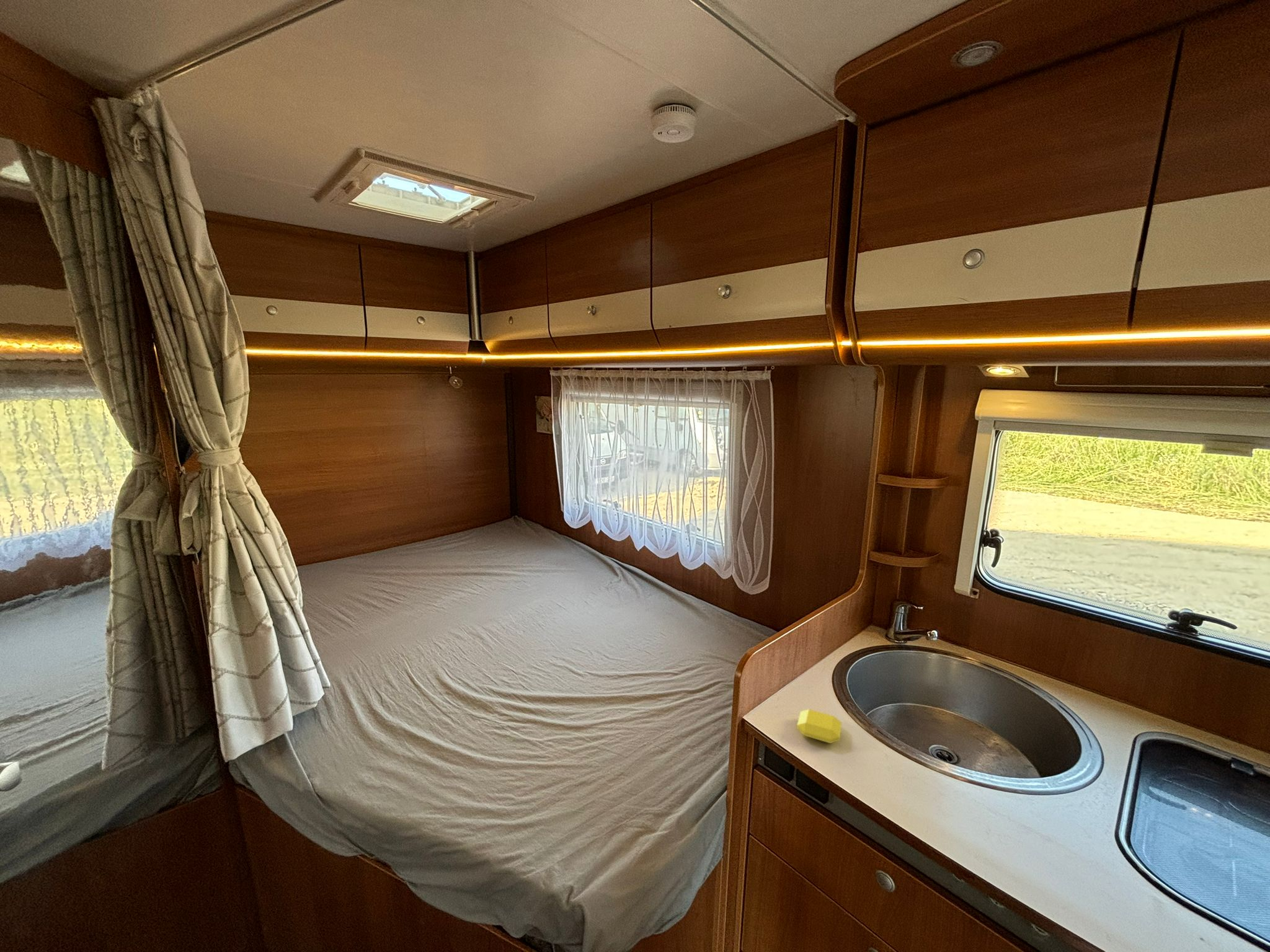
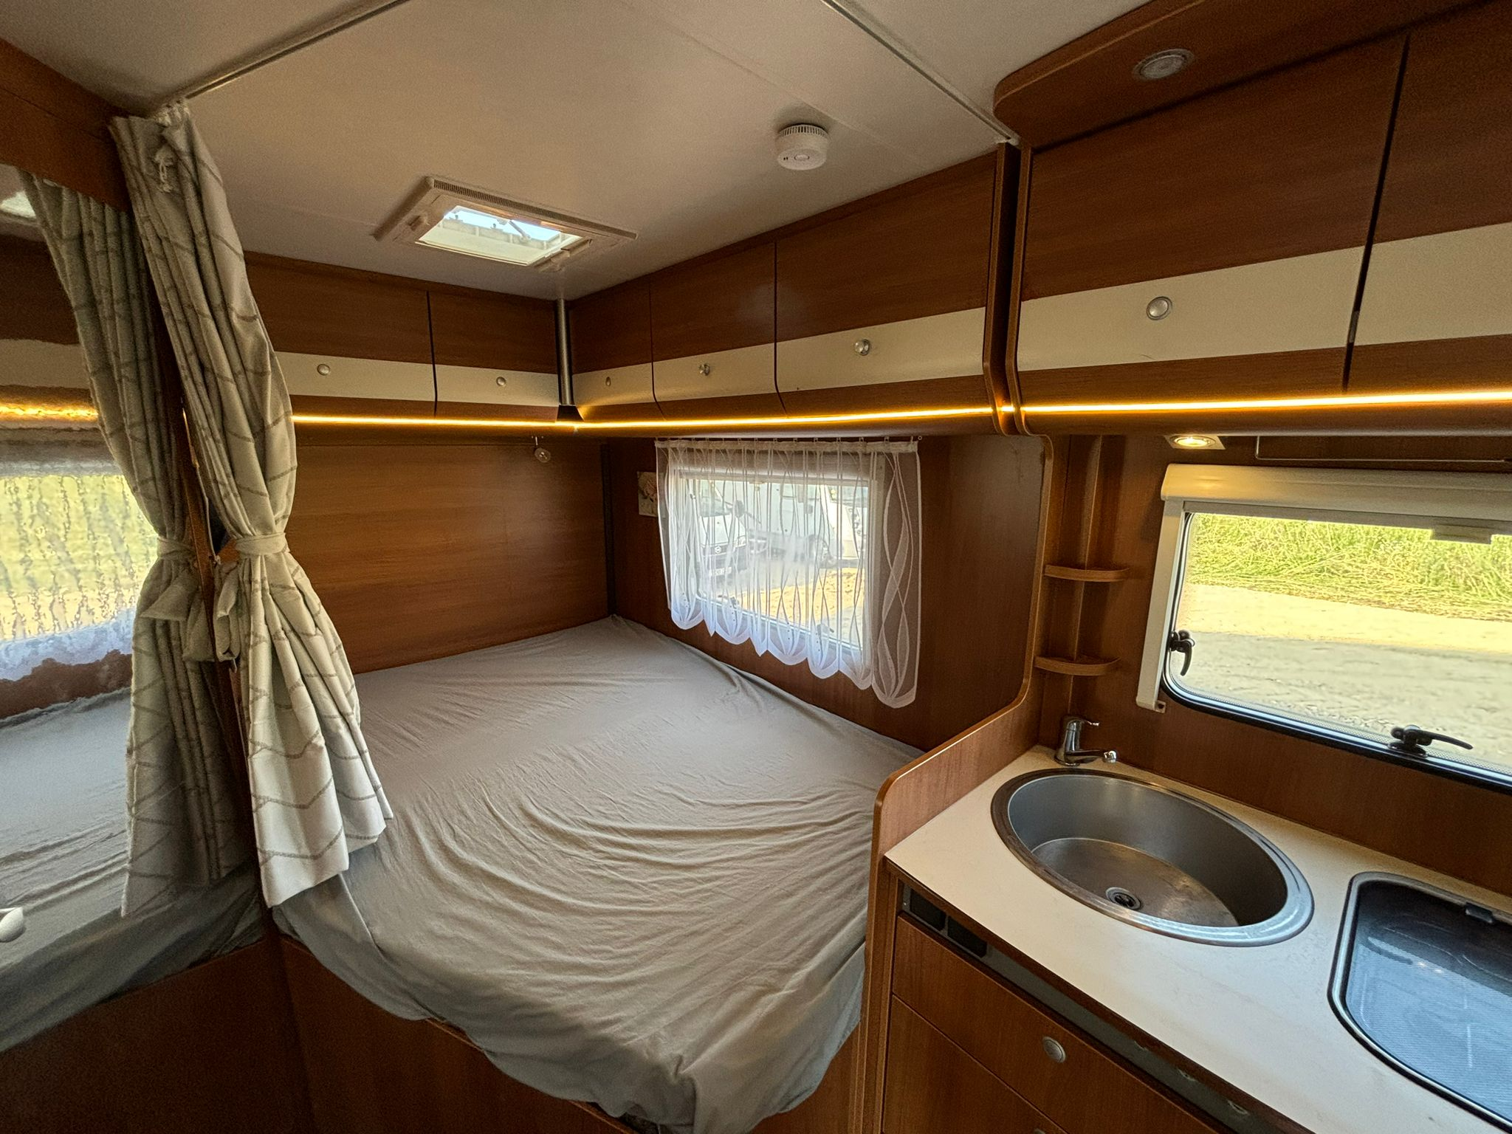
- soap bar (819, 725)
